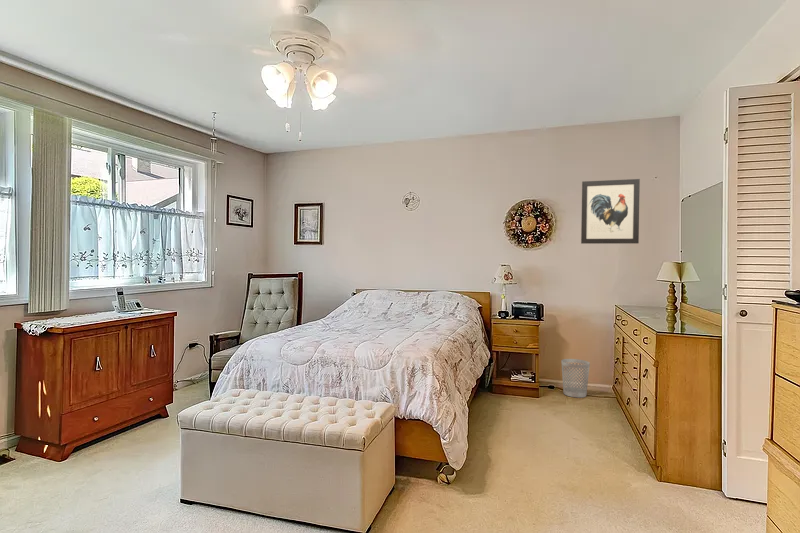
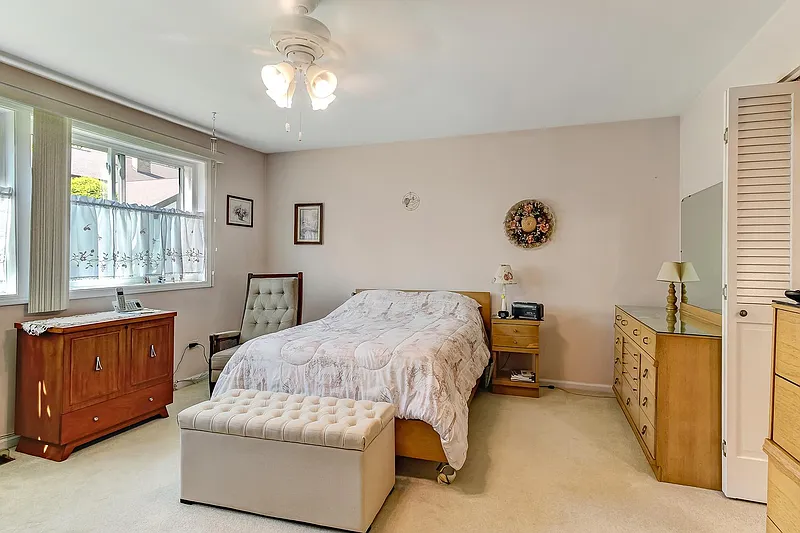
- wall art (609, 212)
- wastebasket (575, 377)
